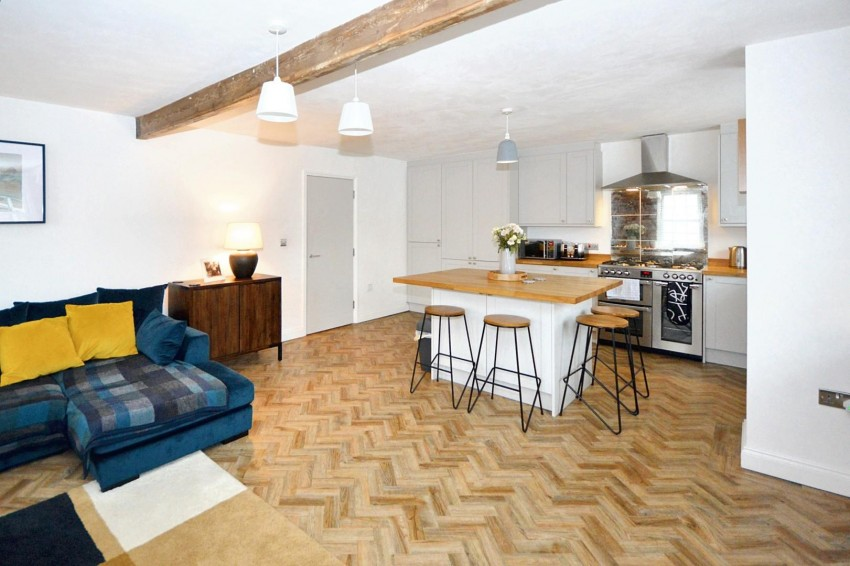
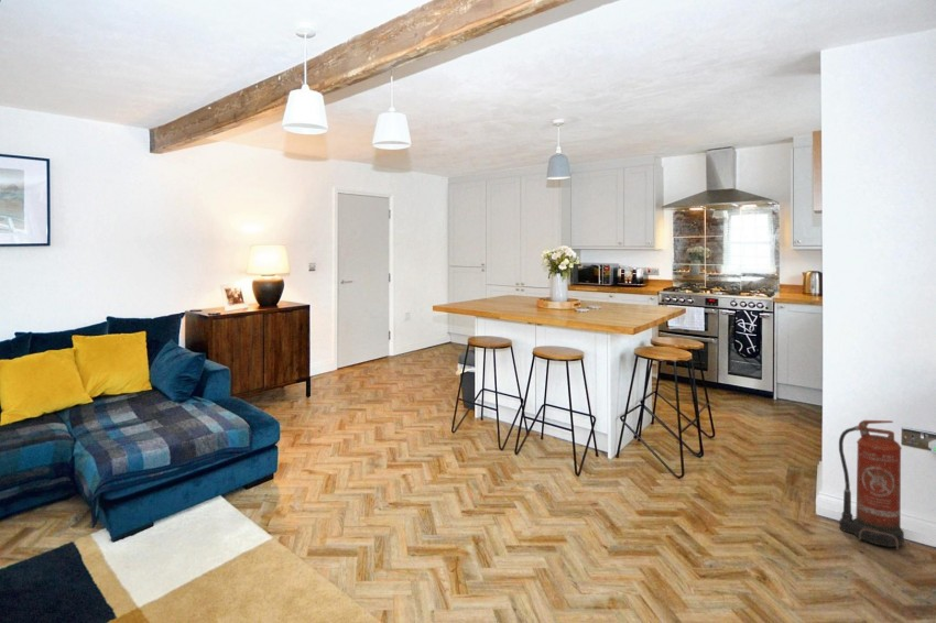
+ fire extinguisher (870, 478)
